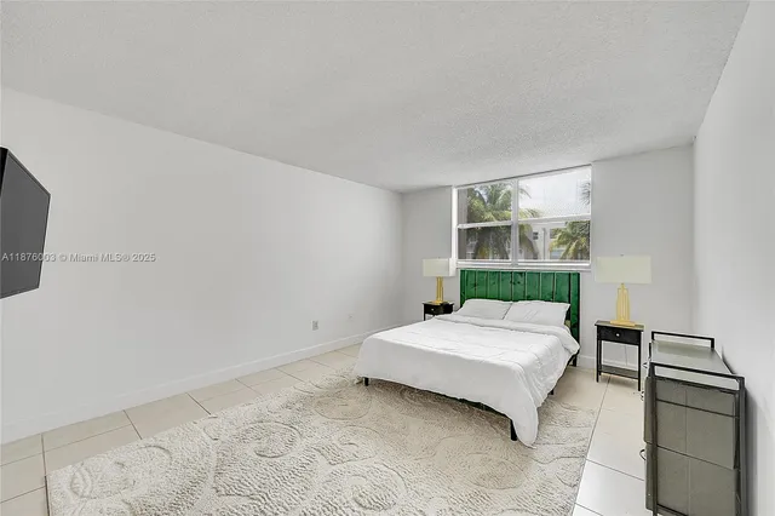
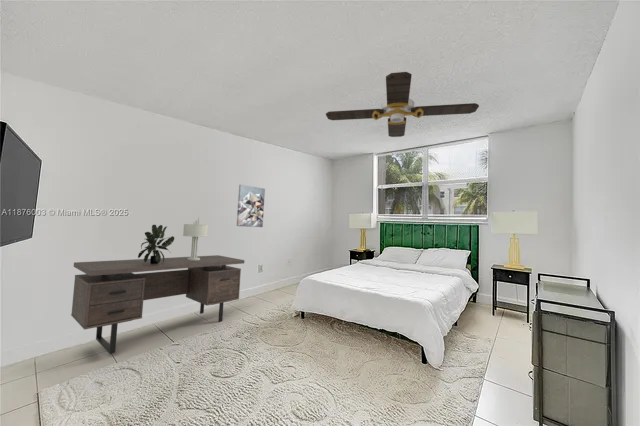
+ wall art (251, 206)
+ potted plant (153, 243)
+ table lamp (195, 238)
+ ceiling fan (397, 100)
+ desk (167, 296)
